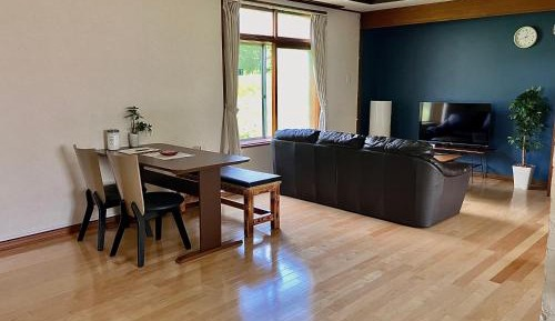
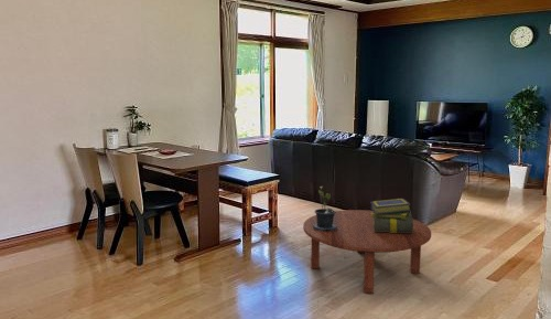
+ stack of books (391, 214)
+ coffee table (365, 247)
+ potted plant (324, 206)
